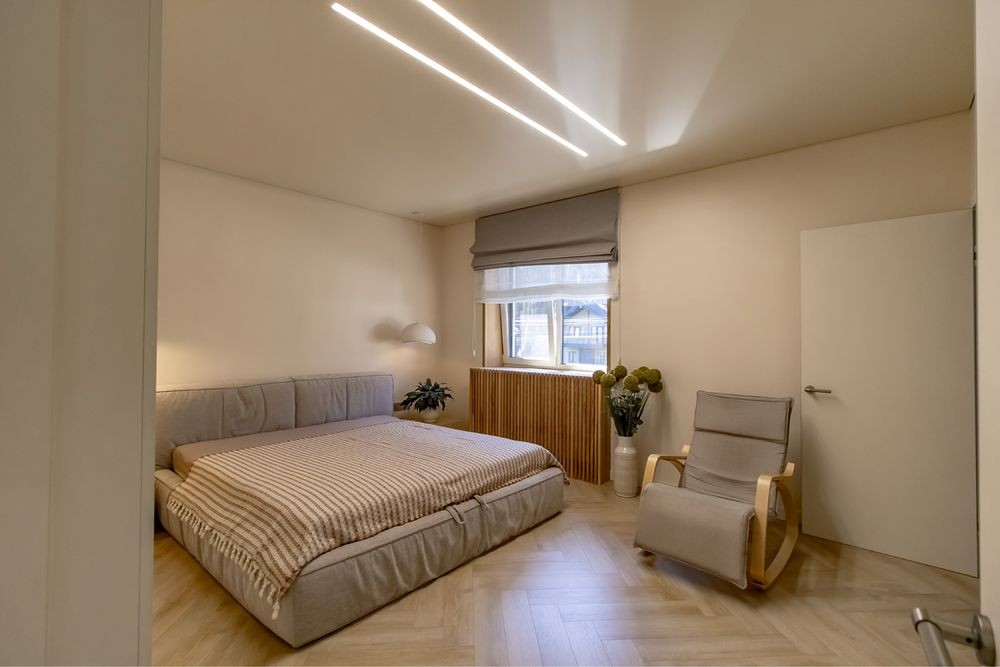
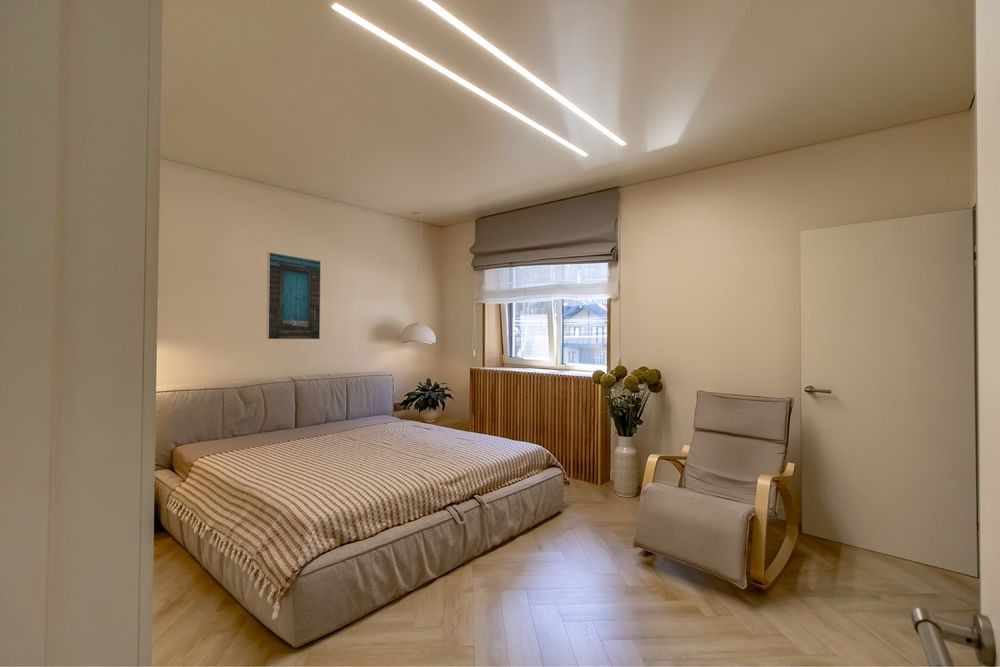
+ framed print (294, 298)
